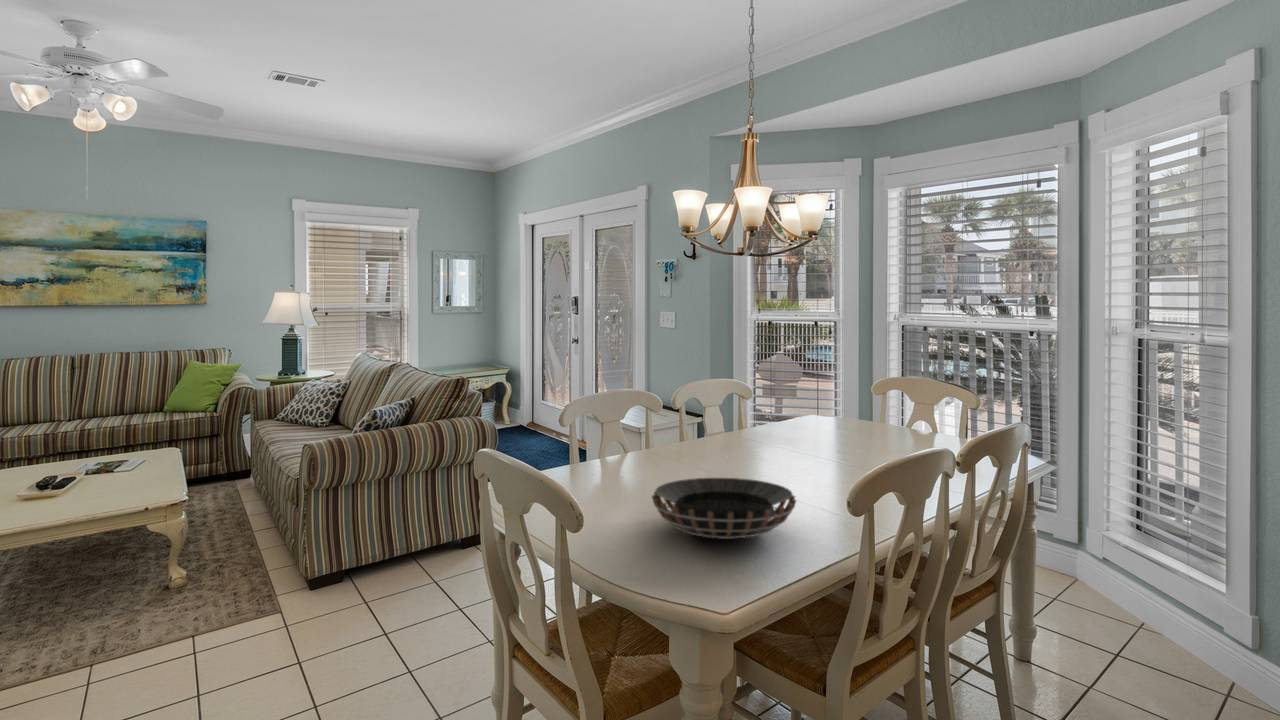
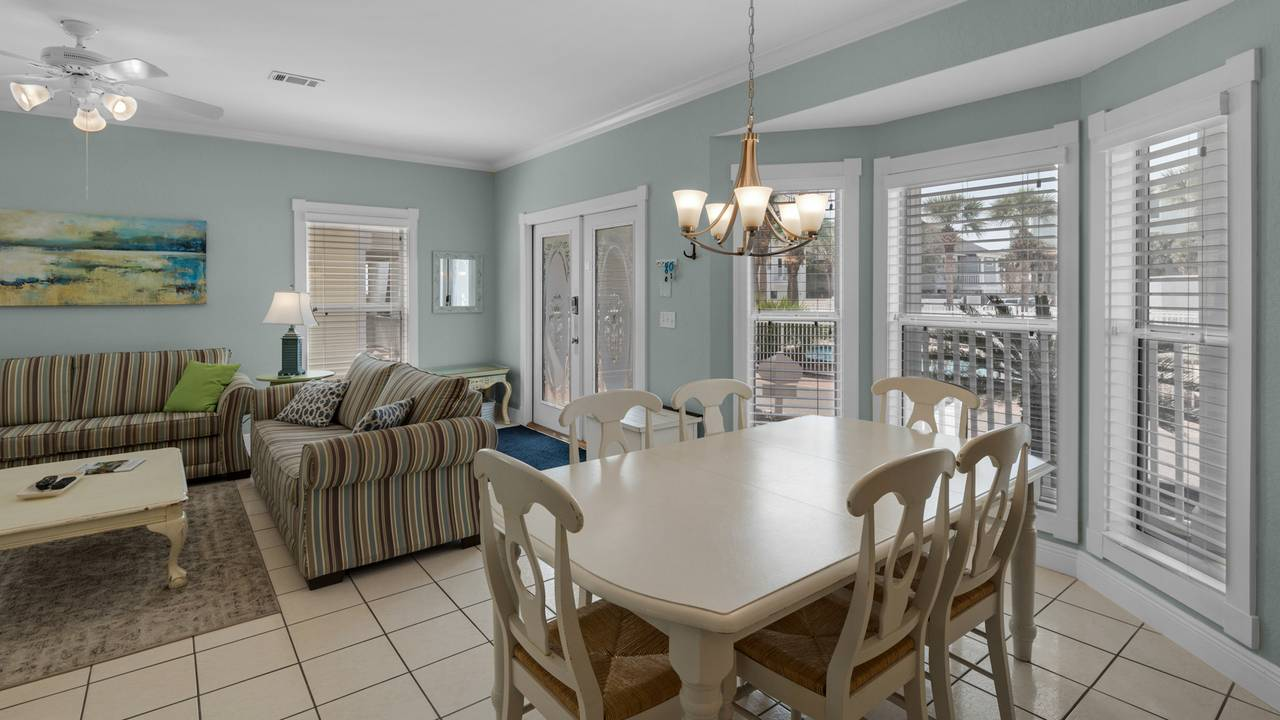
- decorative bowl (723, 511)
